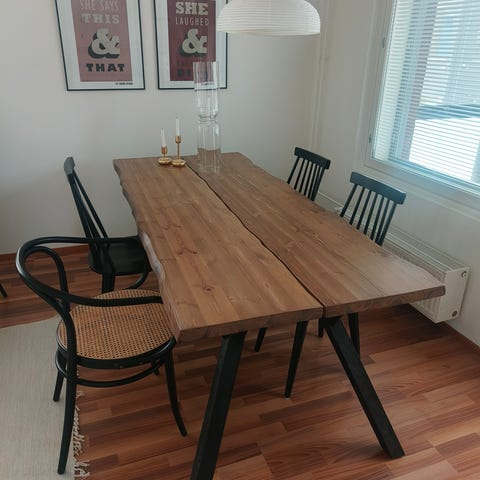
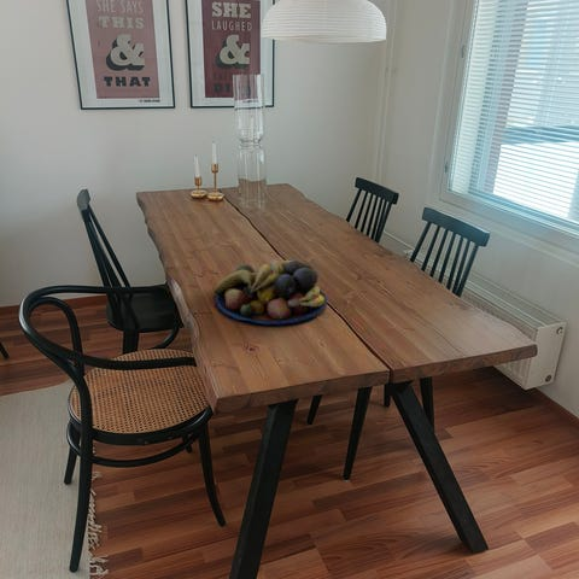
+ fruit bowl (270, 281)
